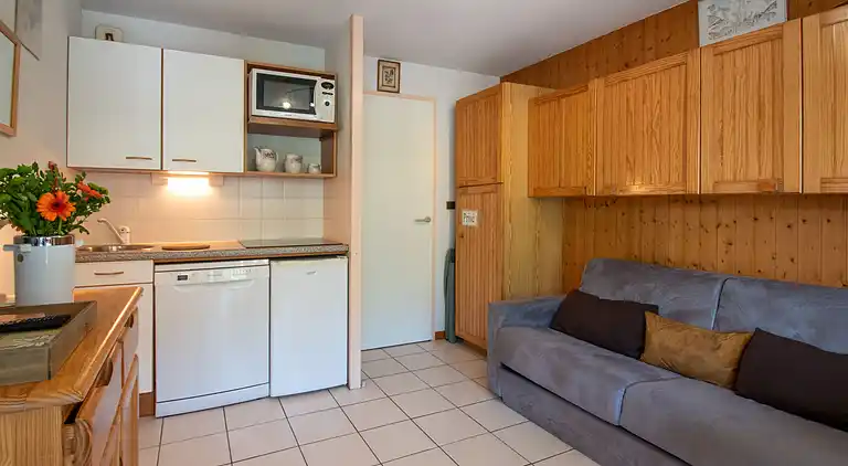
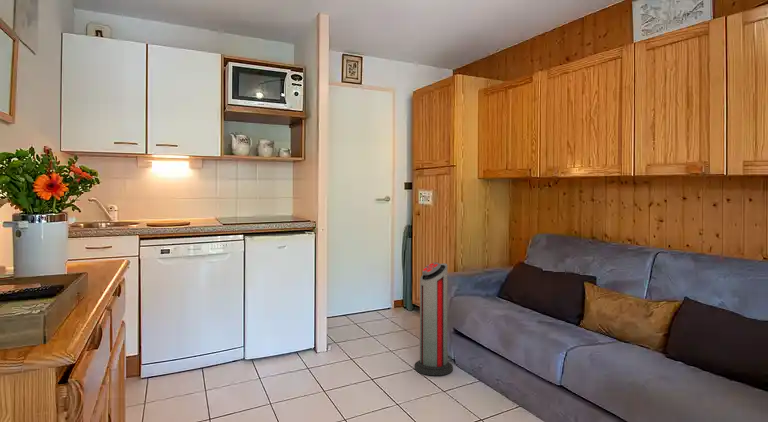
+ air purifier (433, 315)
